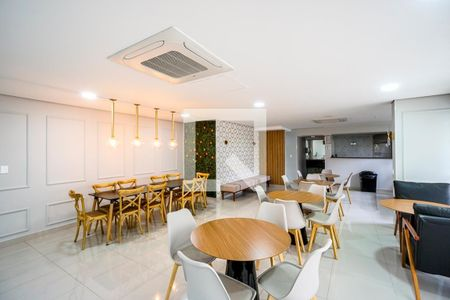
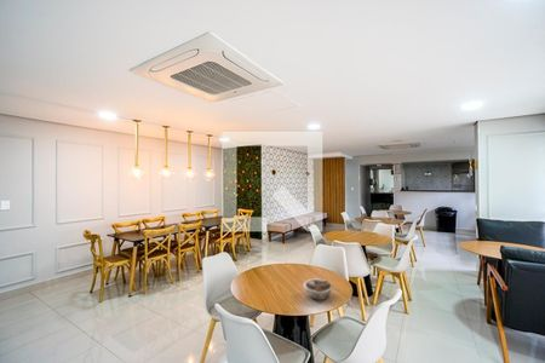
+ succulent planter (317, 288)
